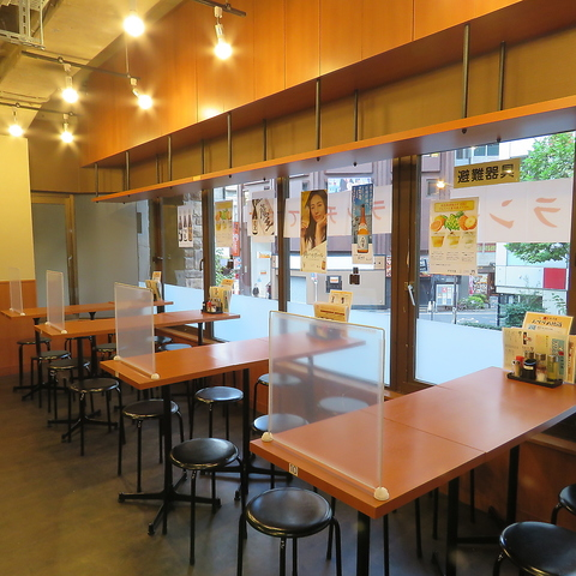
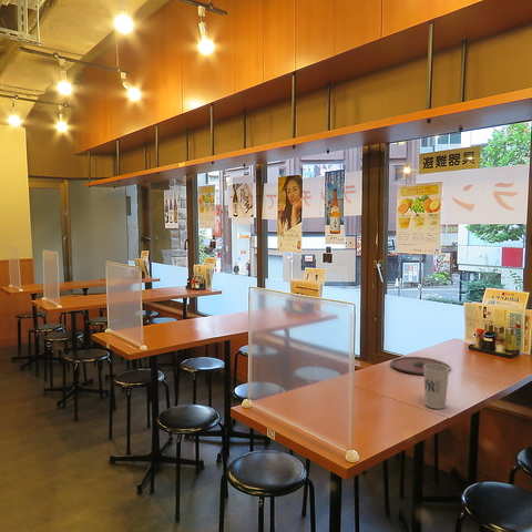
+ cup (436, 386)
+ plate (419, 364)
